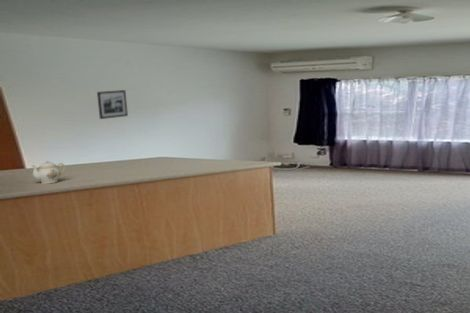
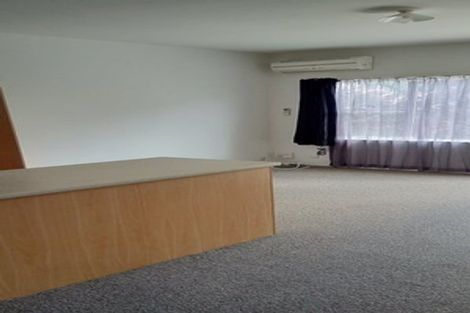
- picture frame (112, 104)
- teapot (49, 171)
